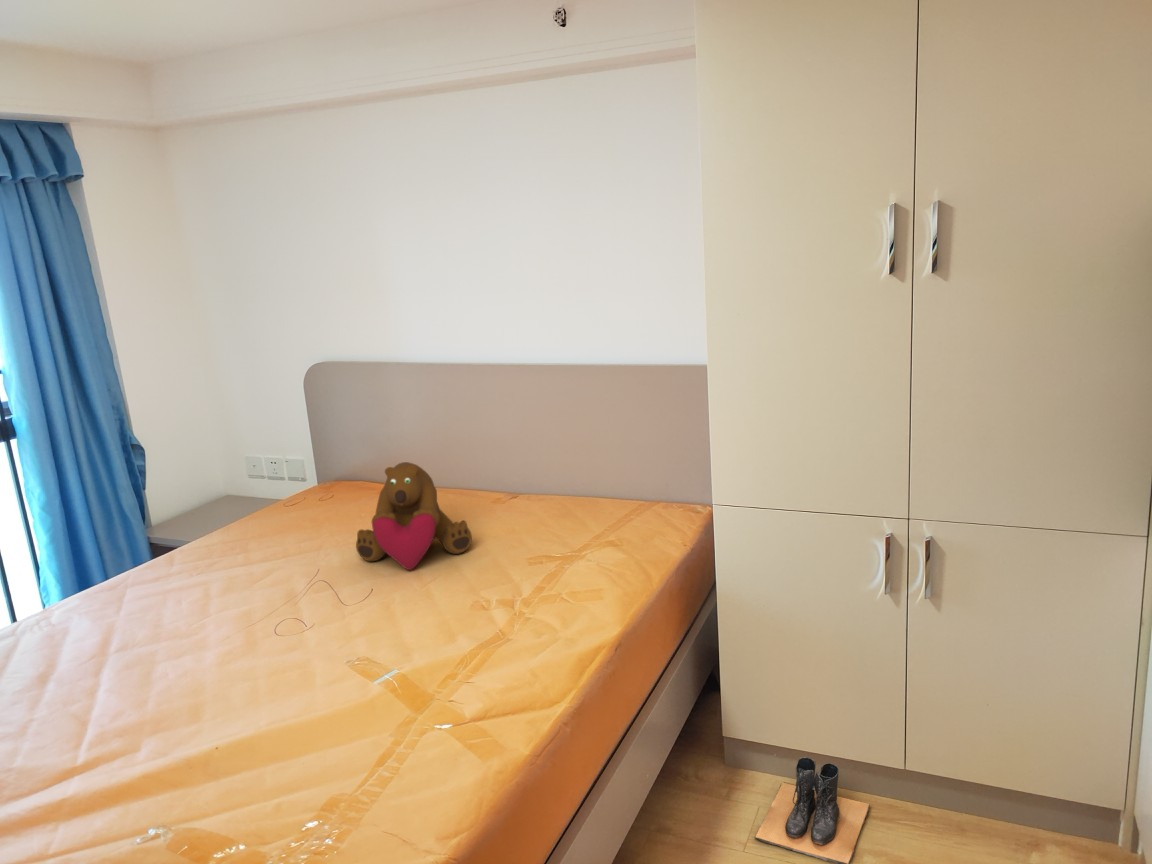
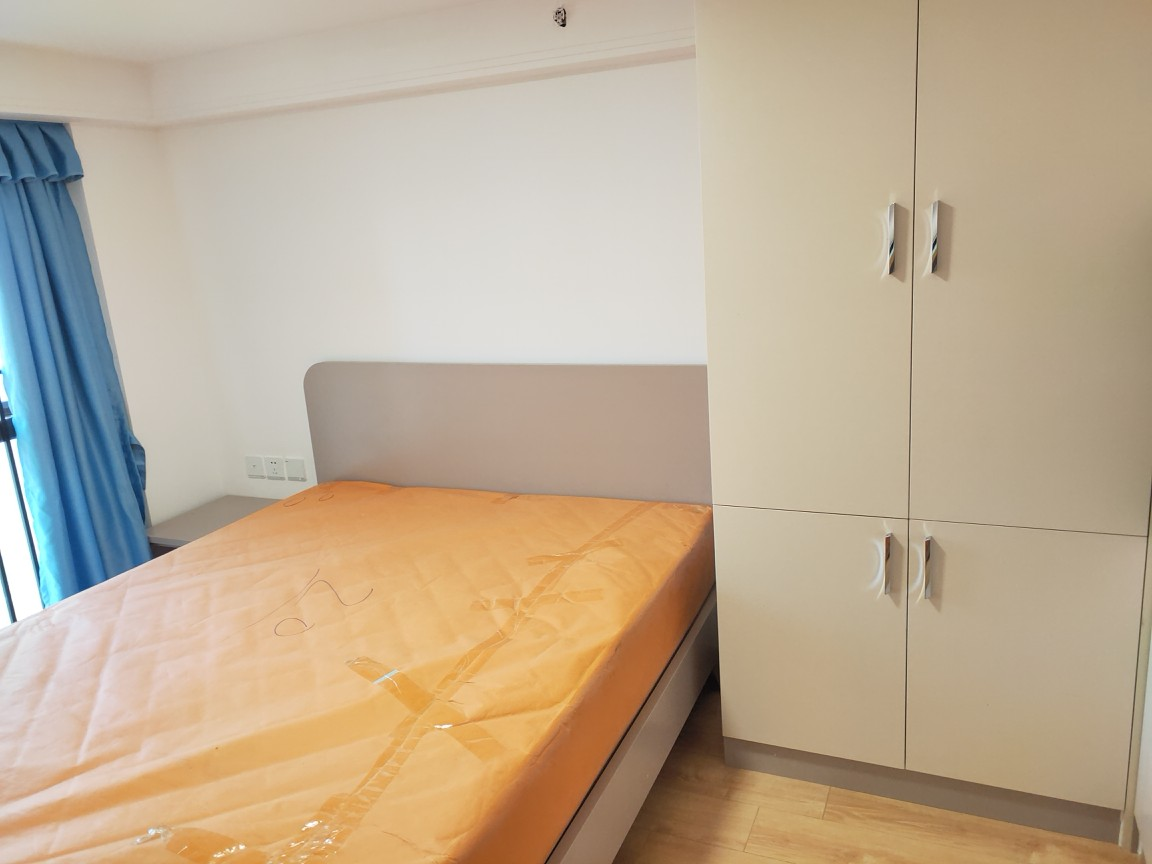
- boots (812, 798)
- bear (409, 509)
